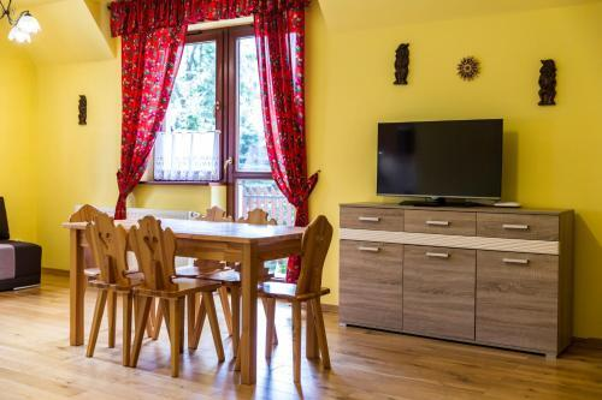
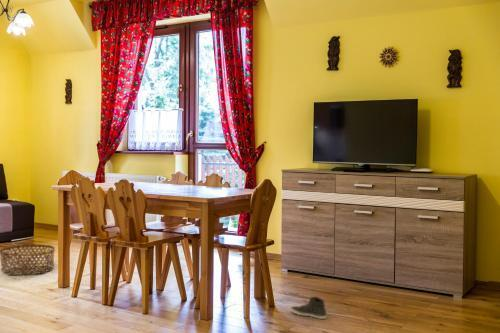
+ basket (28, 259)
+ sneaker (308, 305)
